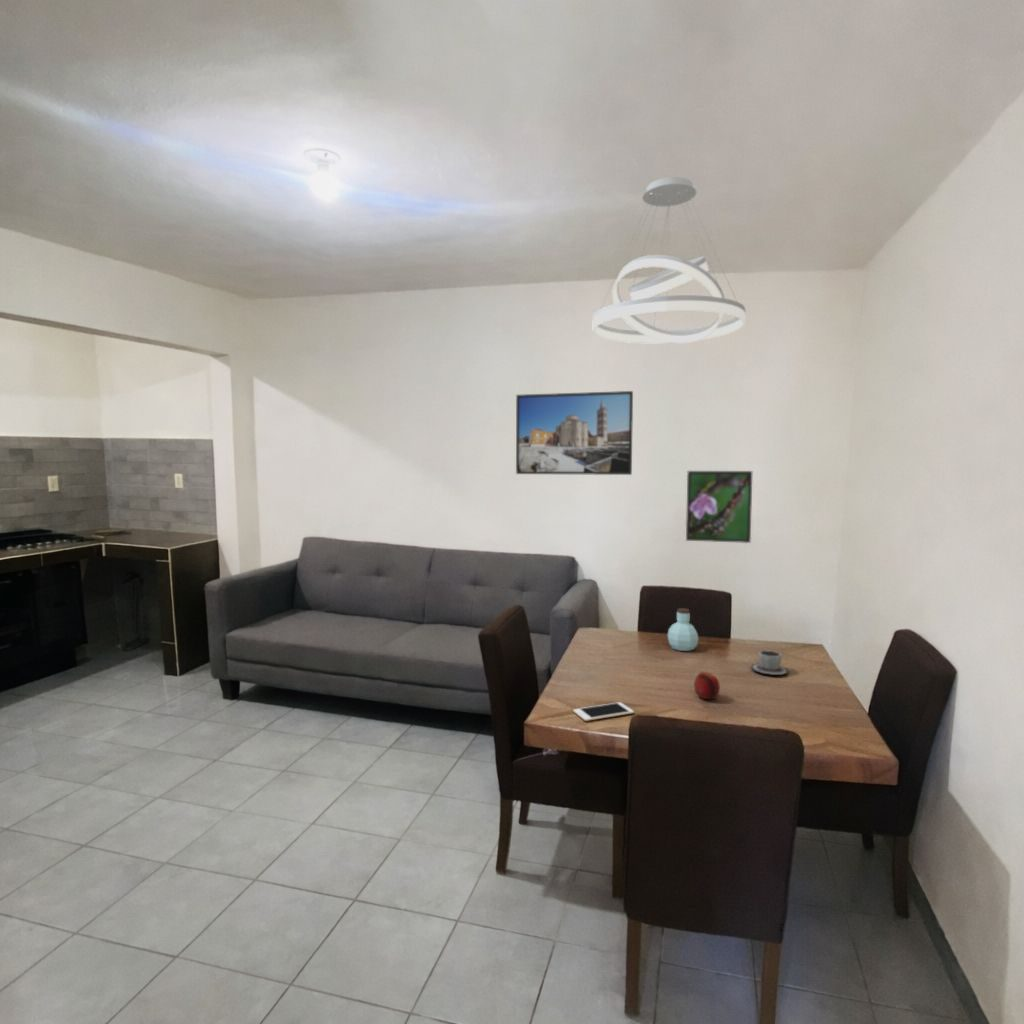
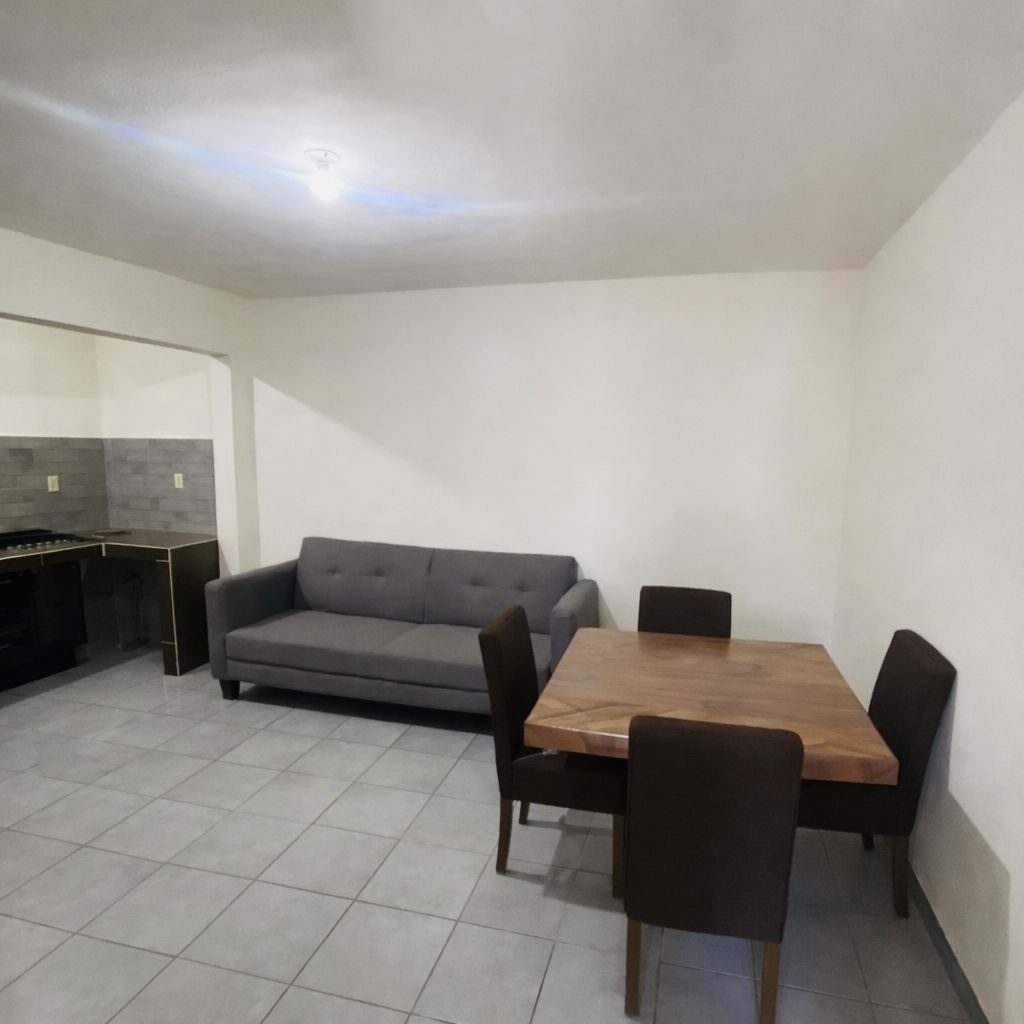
- cup (769, 662)
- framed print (718, 506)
- fruit (706, 685)
- jar (682, 628)
- cell phone (603, 711)
- pendant light (667, 262)
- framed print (572, 433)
